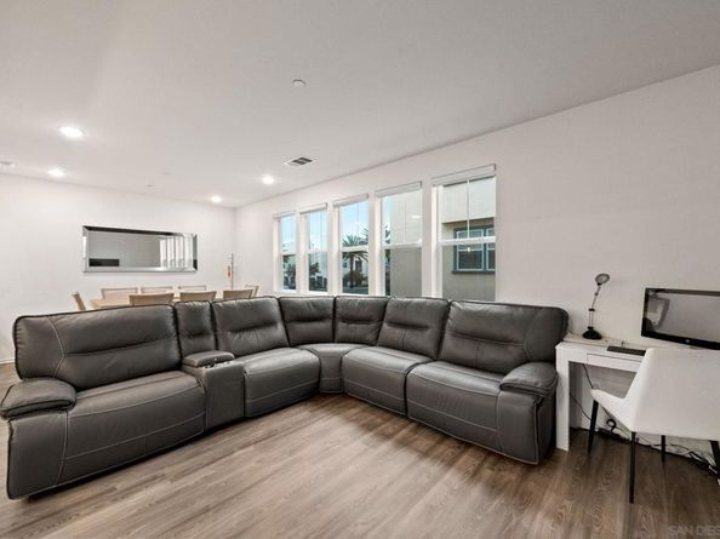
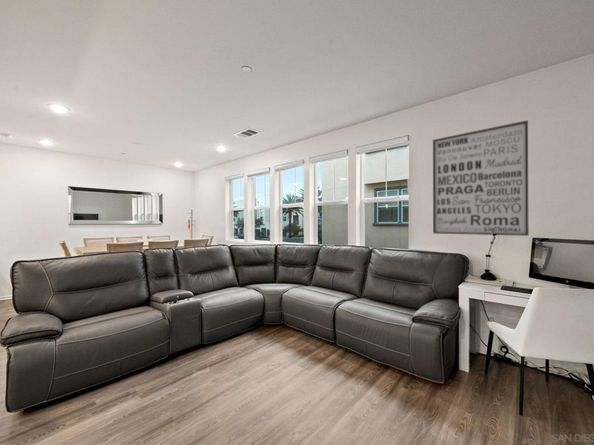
+ wall art (475, 182)
